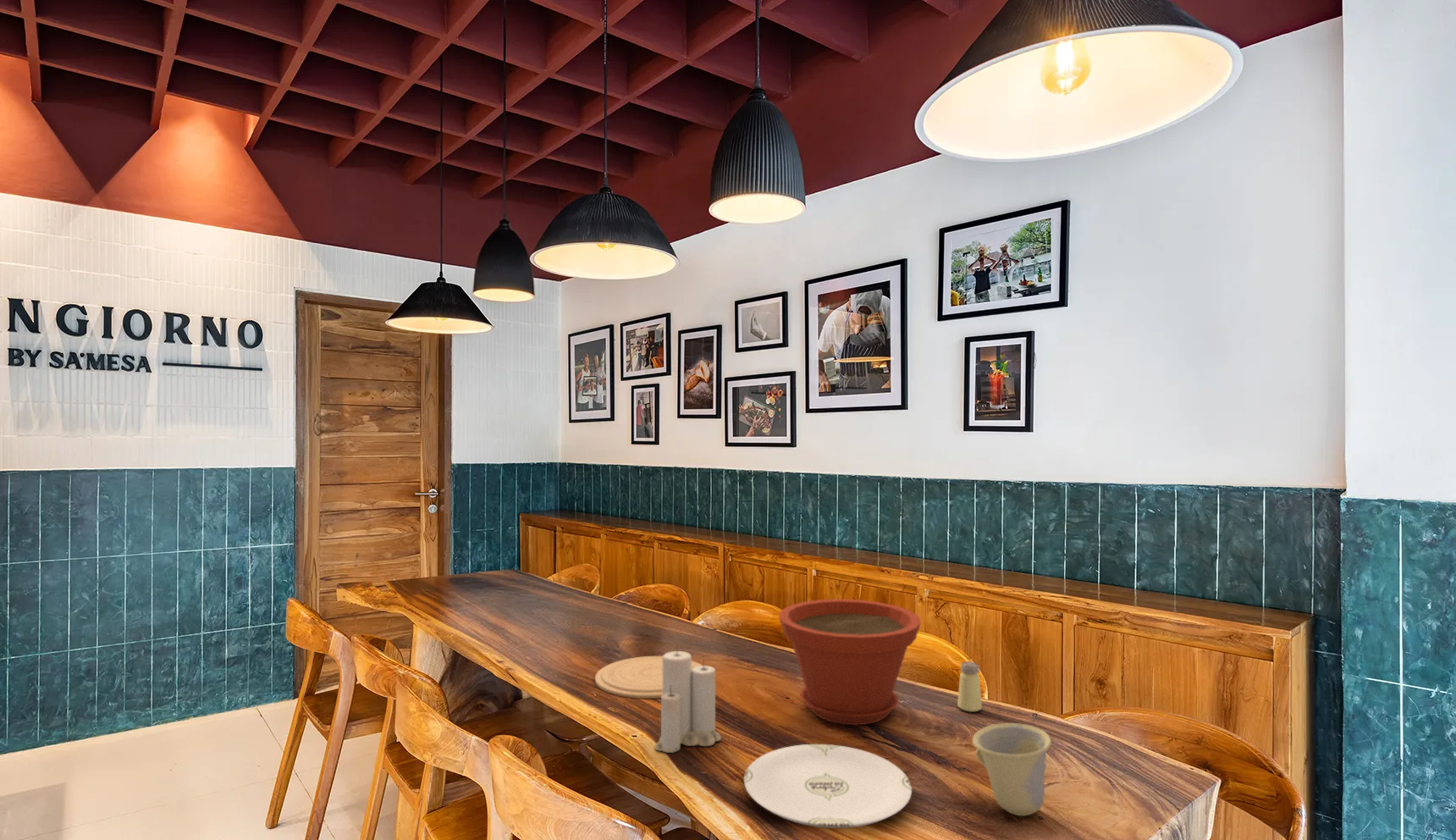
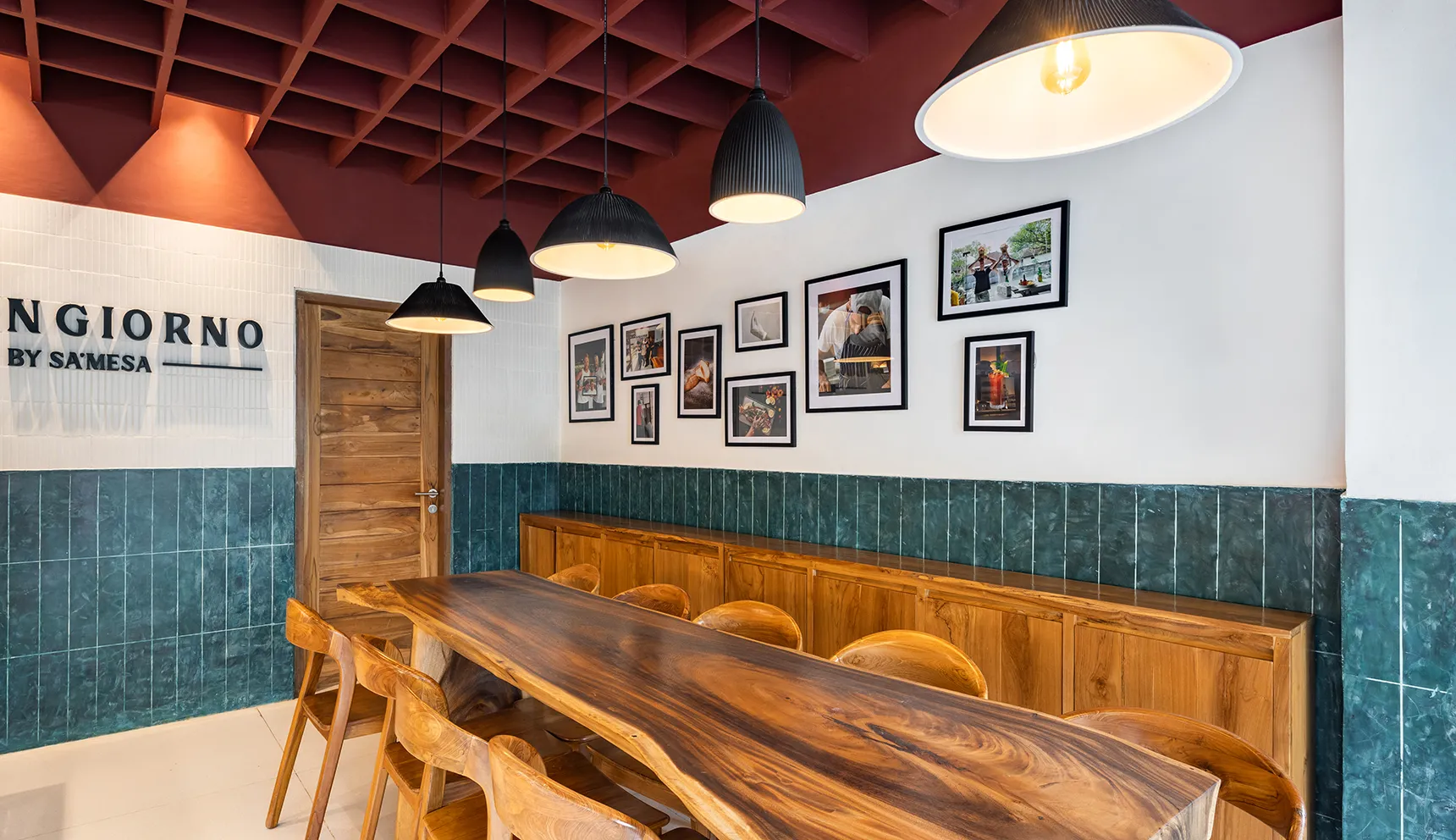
- plant pot (848, 663)
- plate (652, 675)
- cup (1011, 771)
- saltshaker (969, 685)
- candle (684, 694)
- plate (826, 787)
